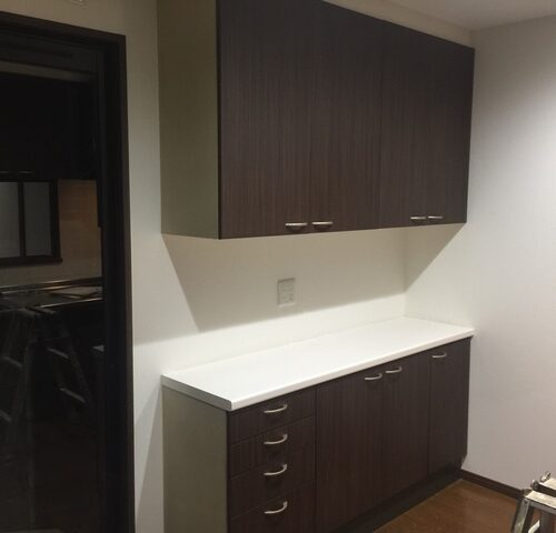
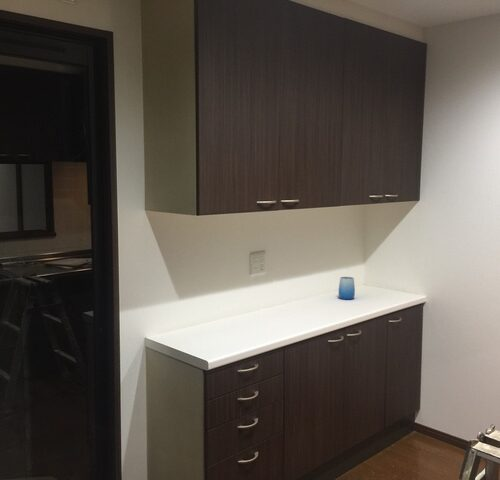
+ cup (346, 288)
